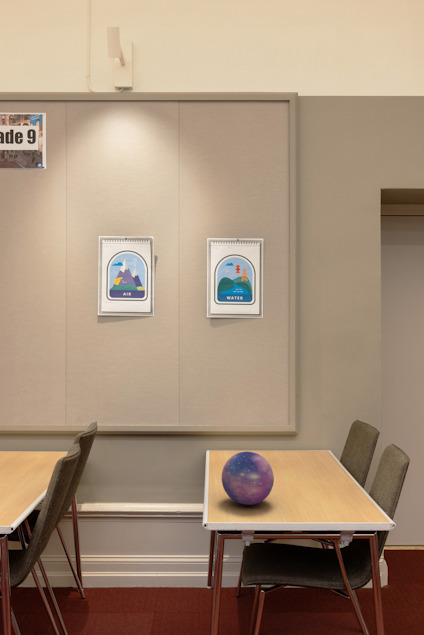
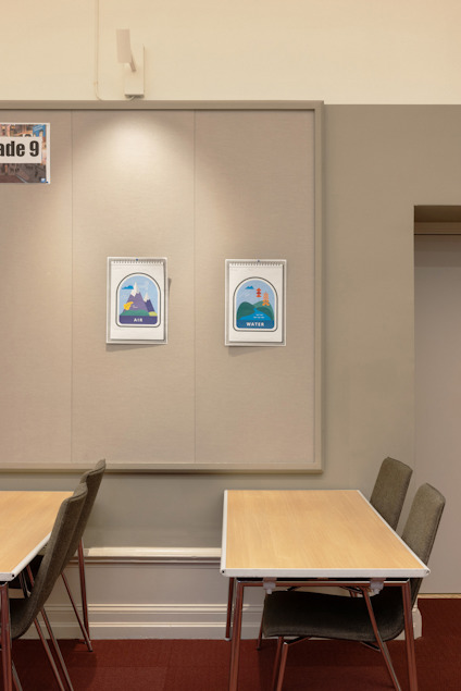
- decorative ball (247, 477)
